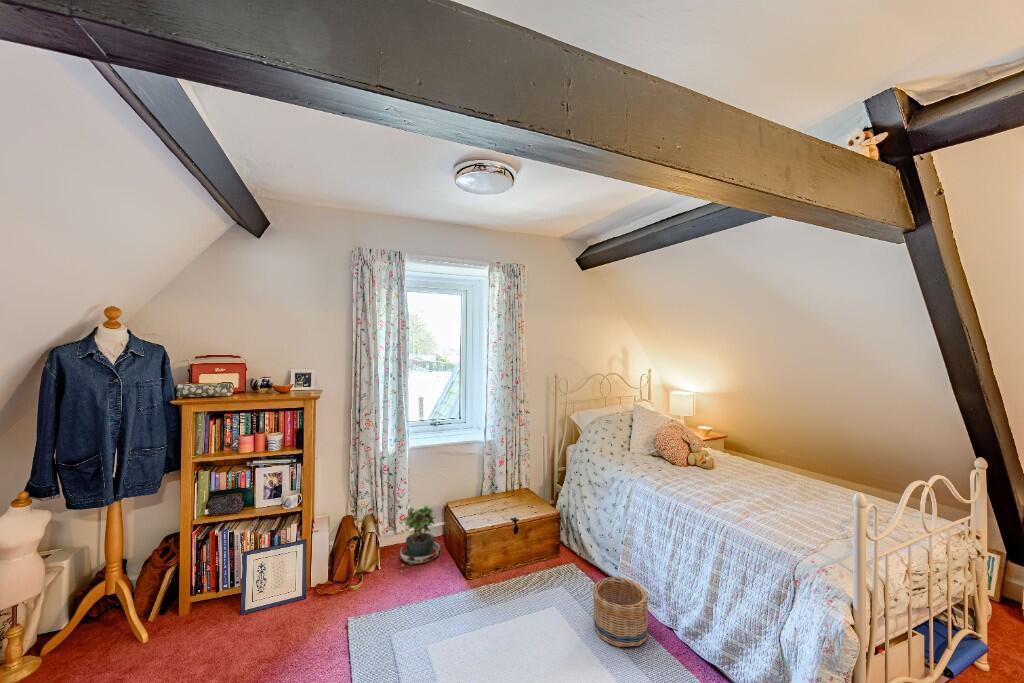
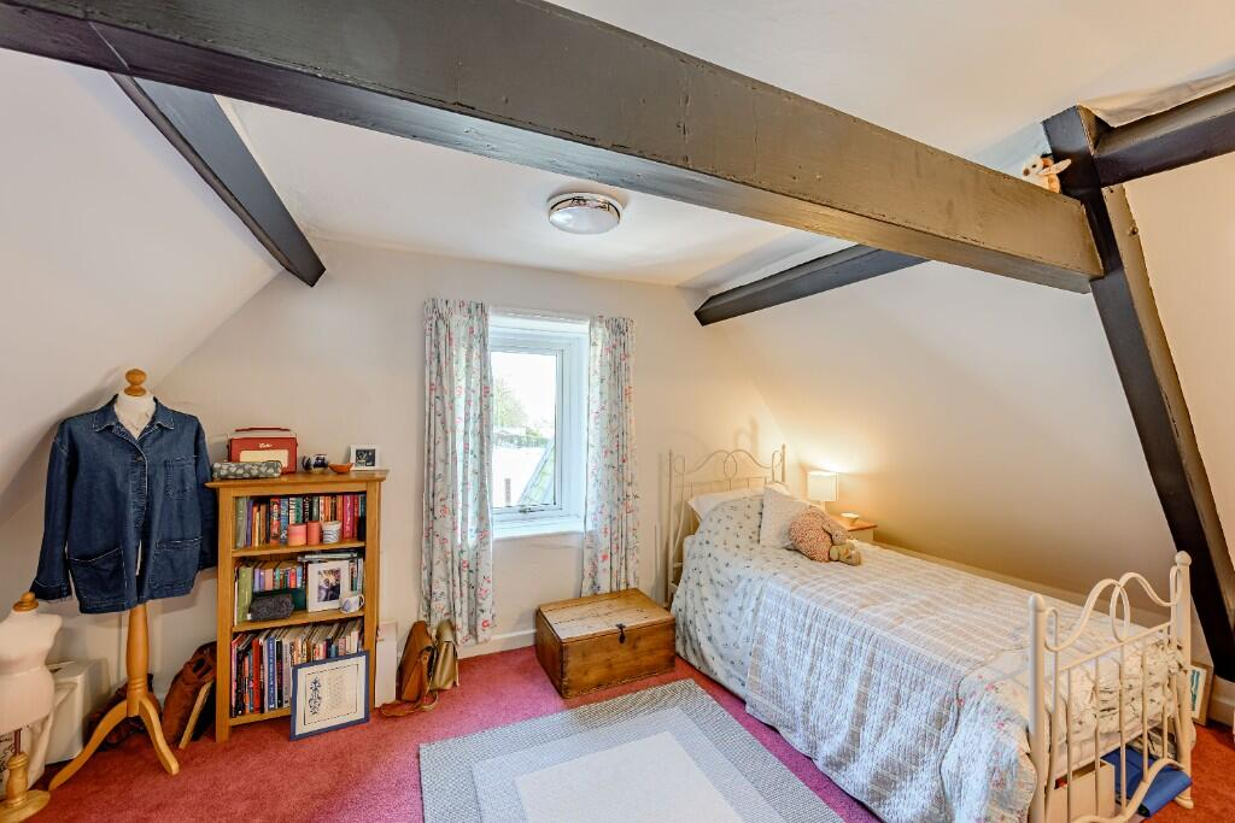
- potted plant (419, 531)
- basket (620, 610)
